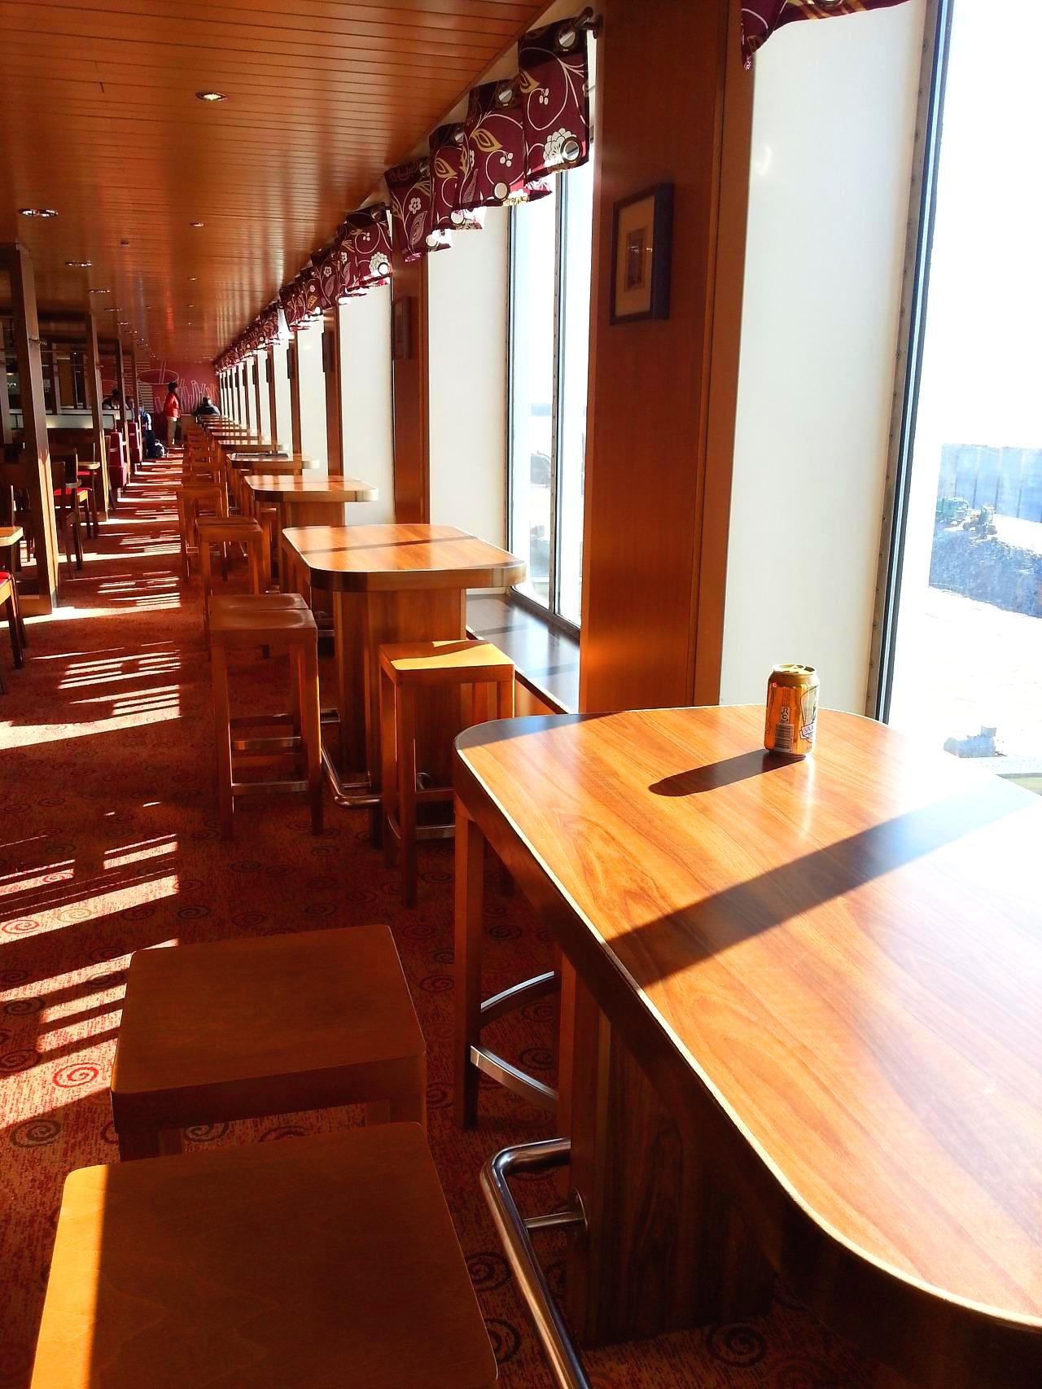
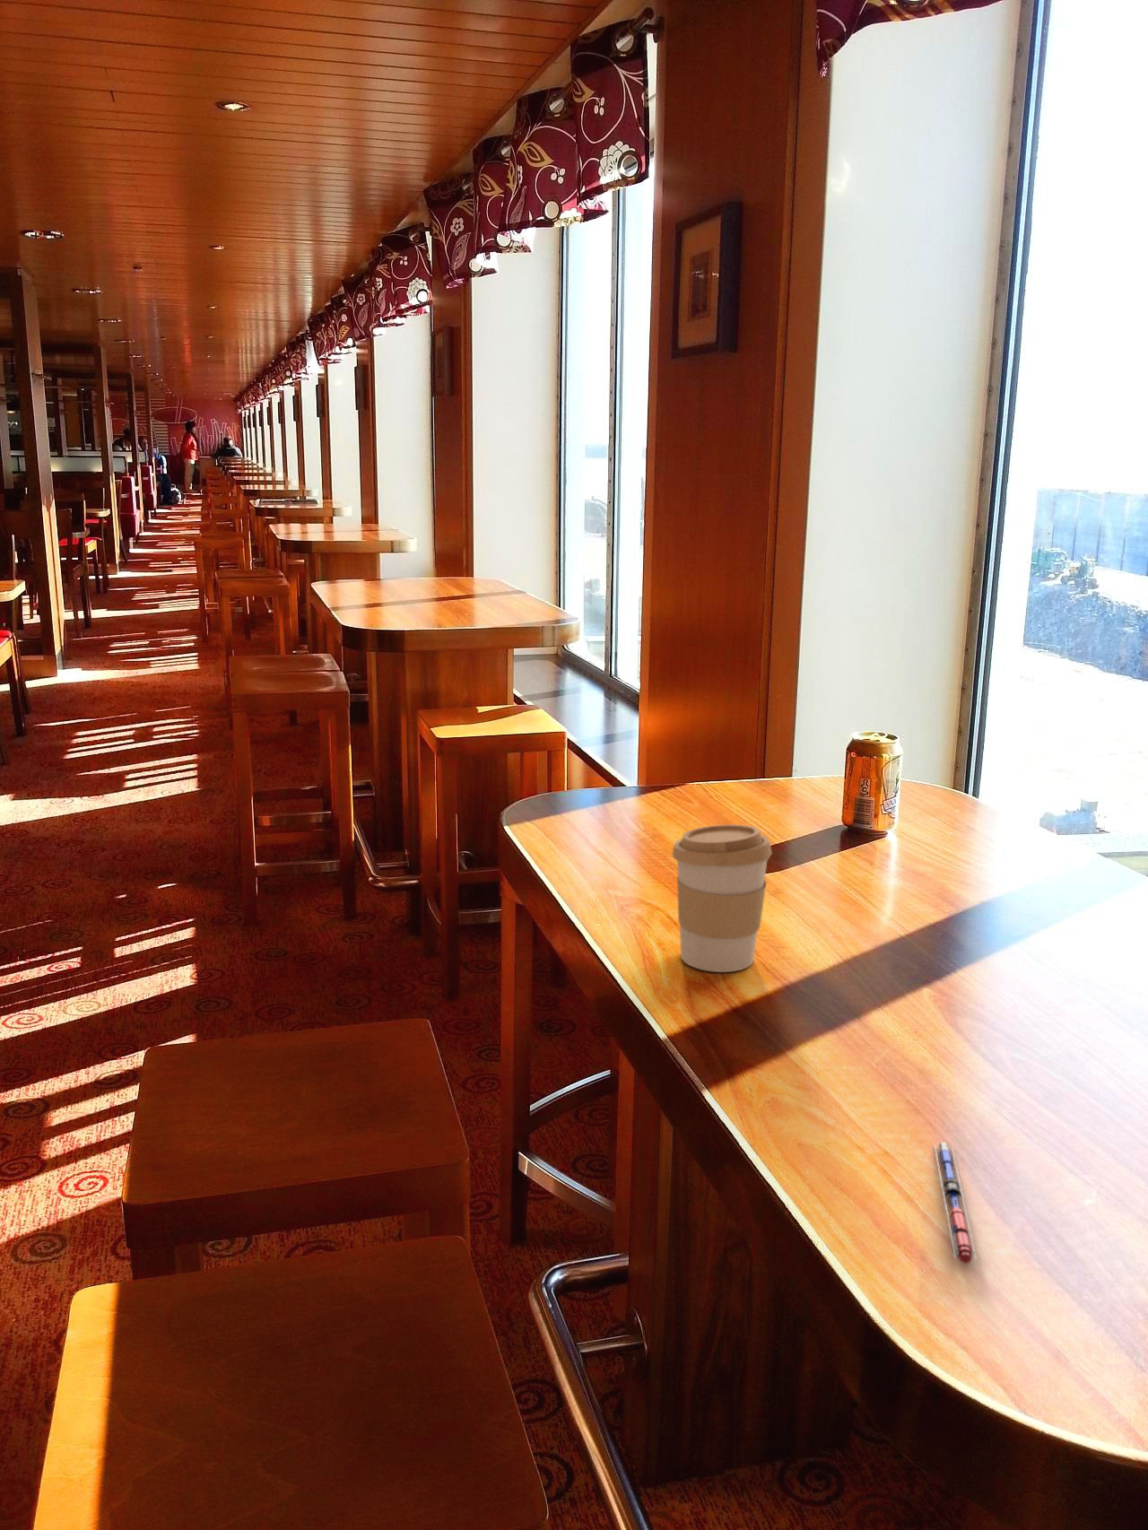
+ coffee cup (719, 893)
+ pen (954, 1195)
